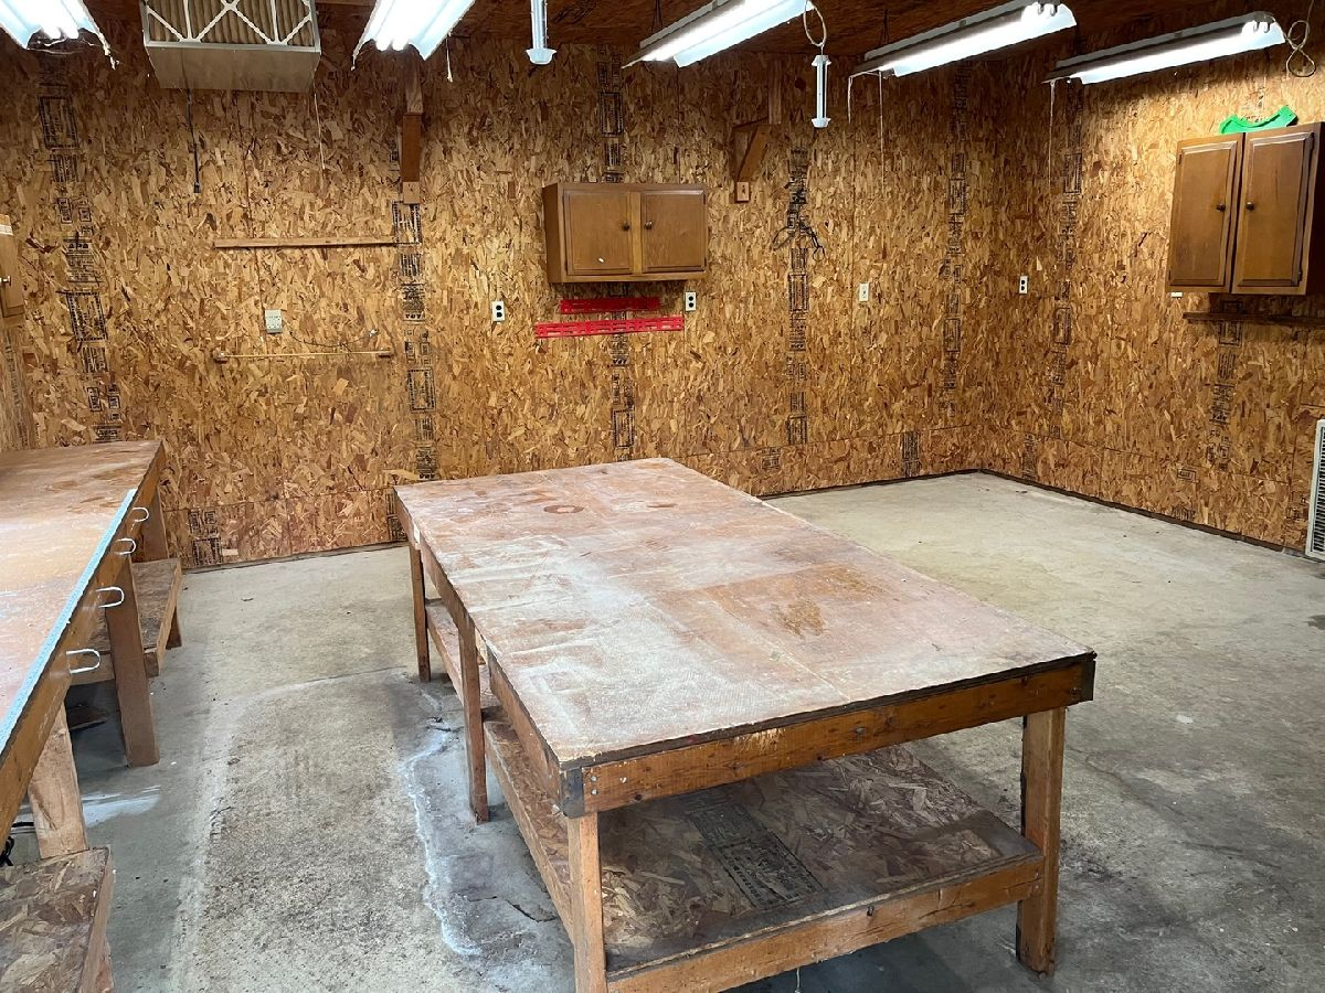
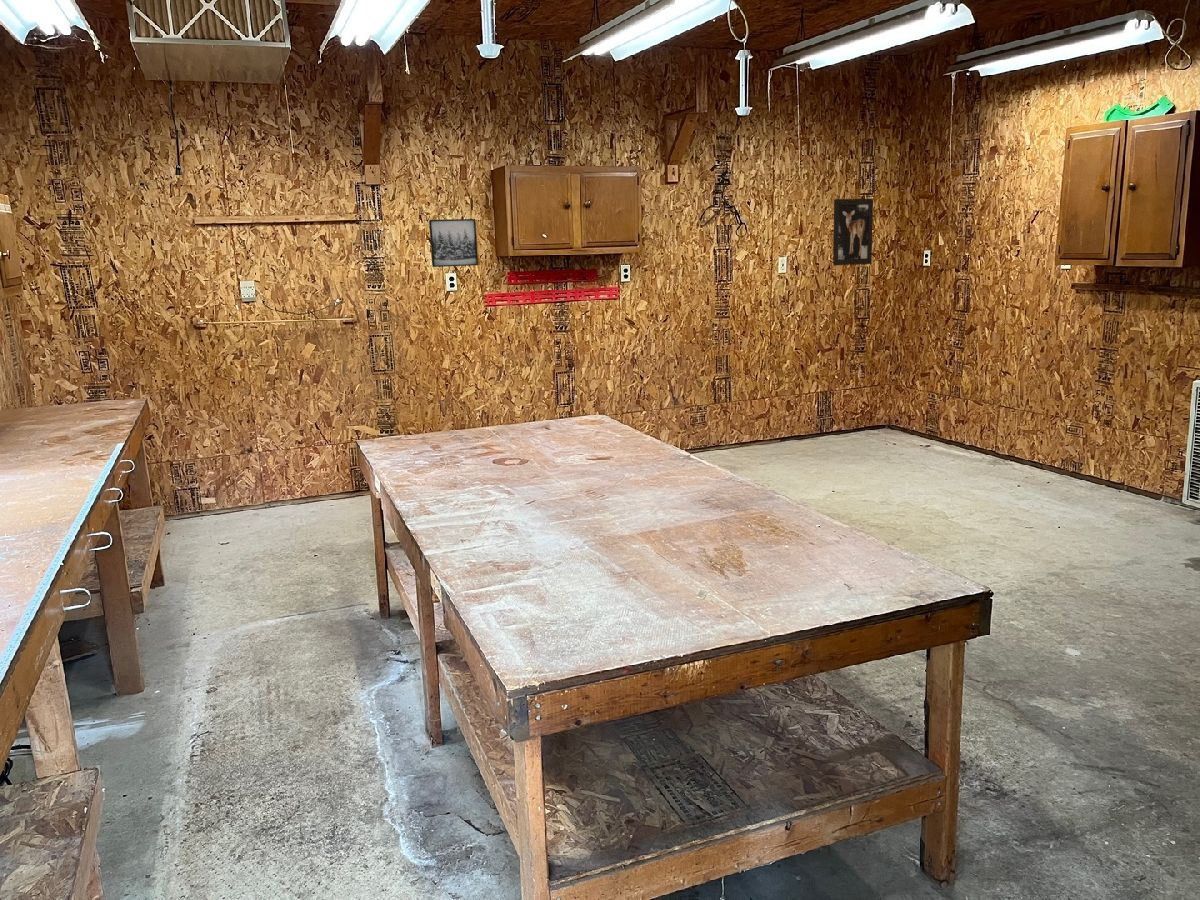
+ wall art (453, 242)
+ wall art (853, 232)
